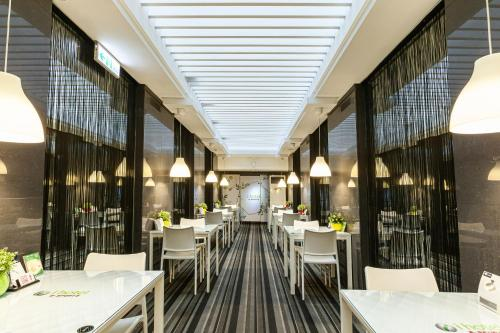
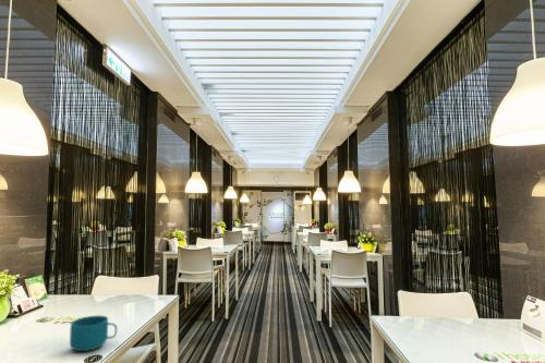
+ cup (94, 334)
